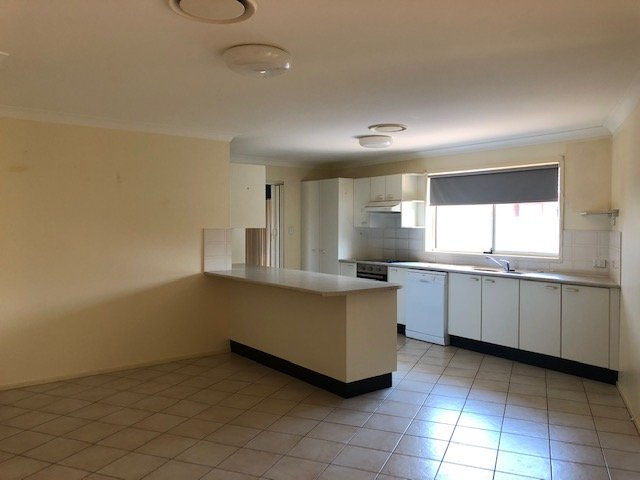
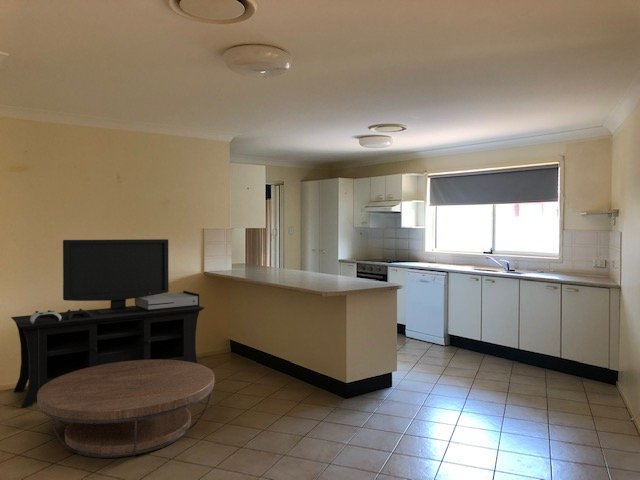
+ coffee table (131, 406)
+ media console (114, 311)
